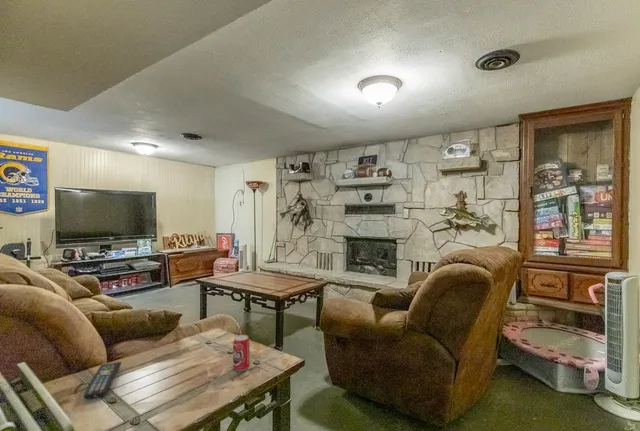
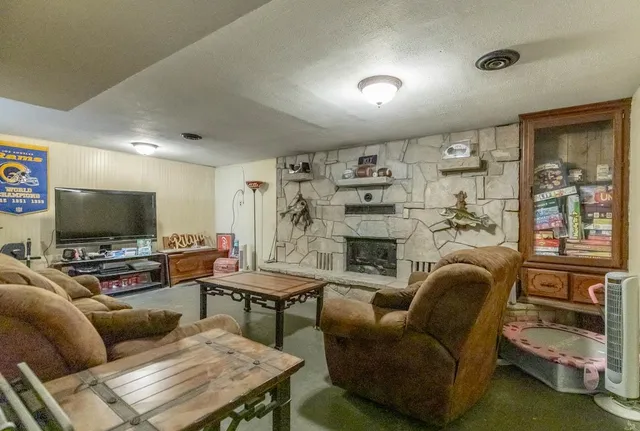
- remote control (104, 378)
- beverage can (241, 352)
